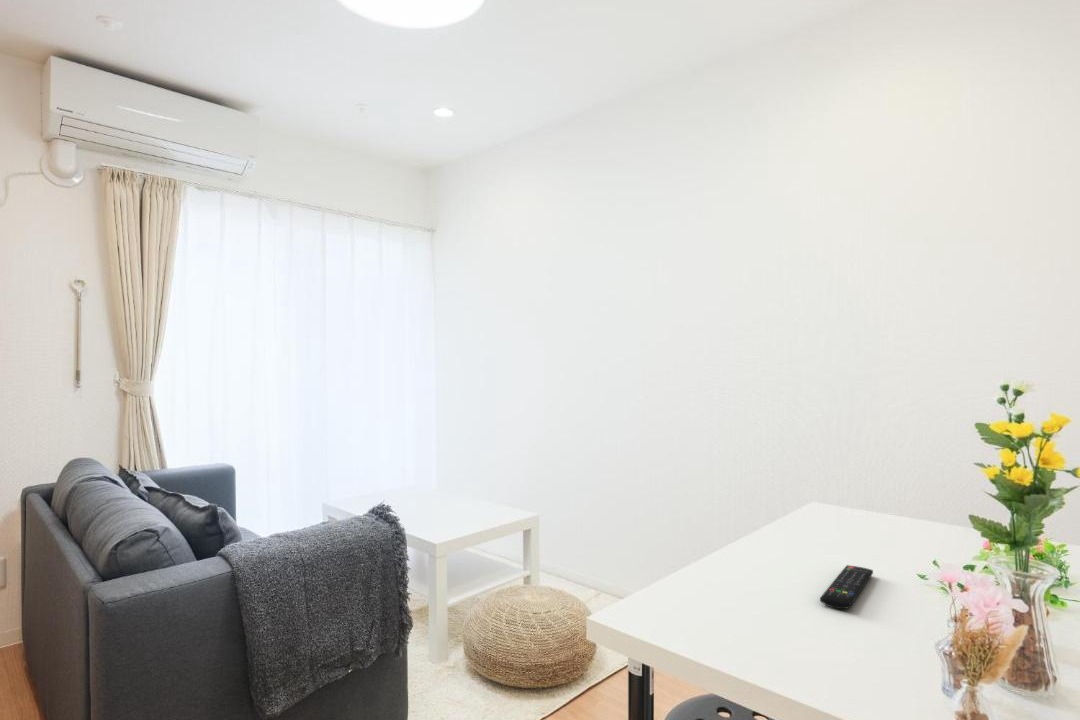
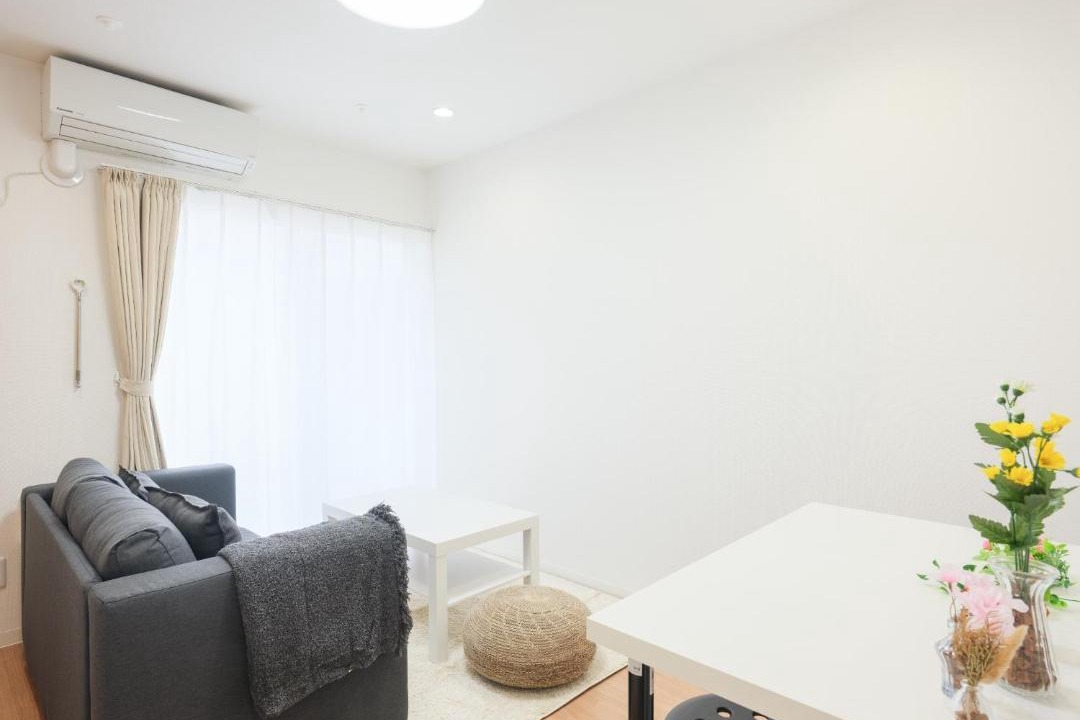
- remote control (848, 585)
